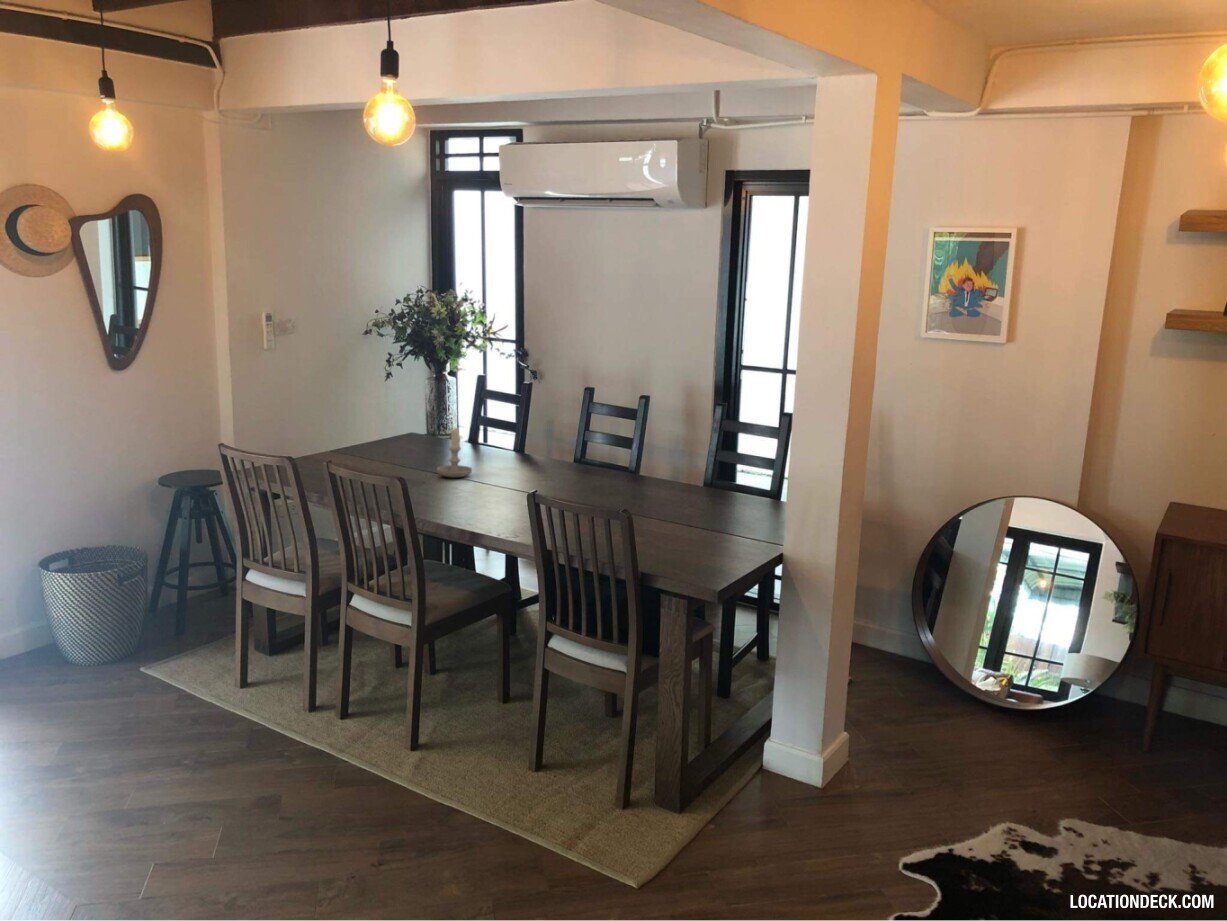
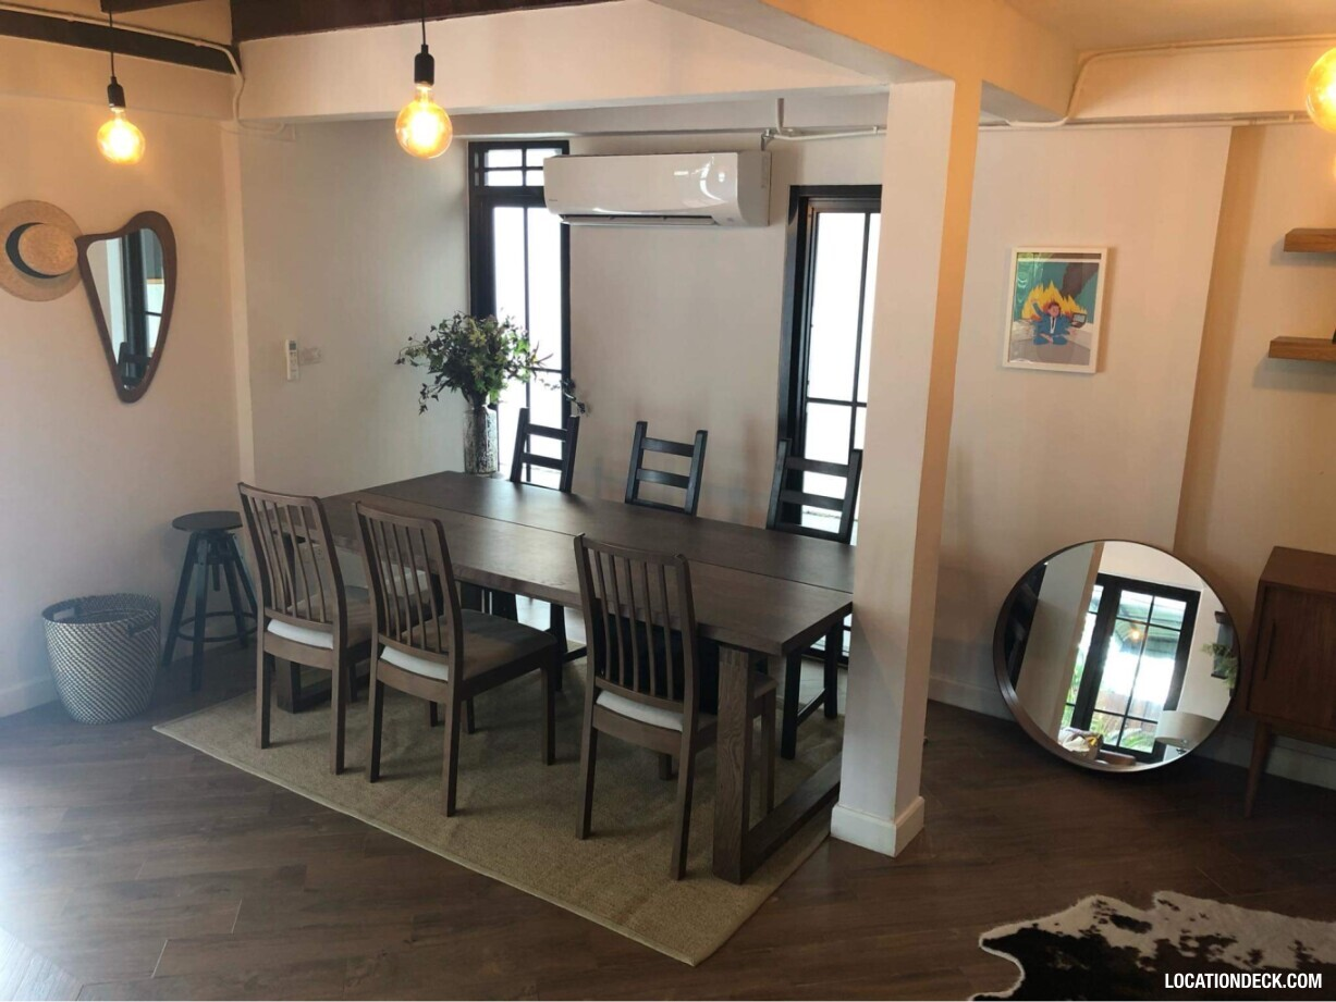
- candle (454, 451)
